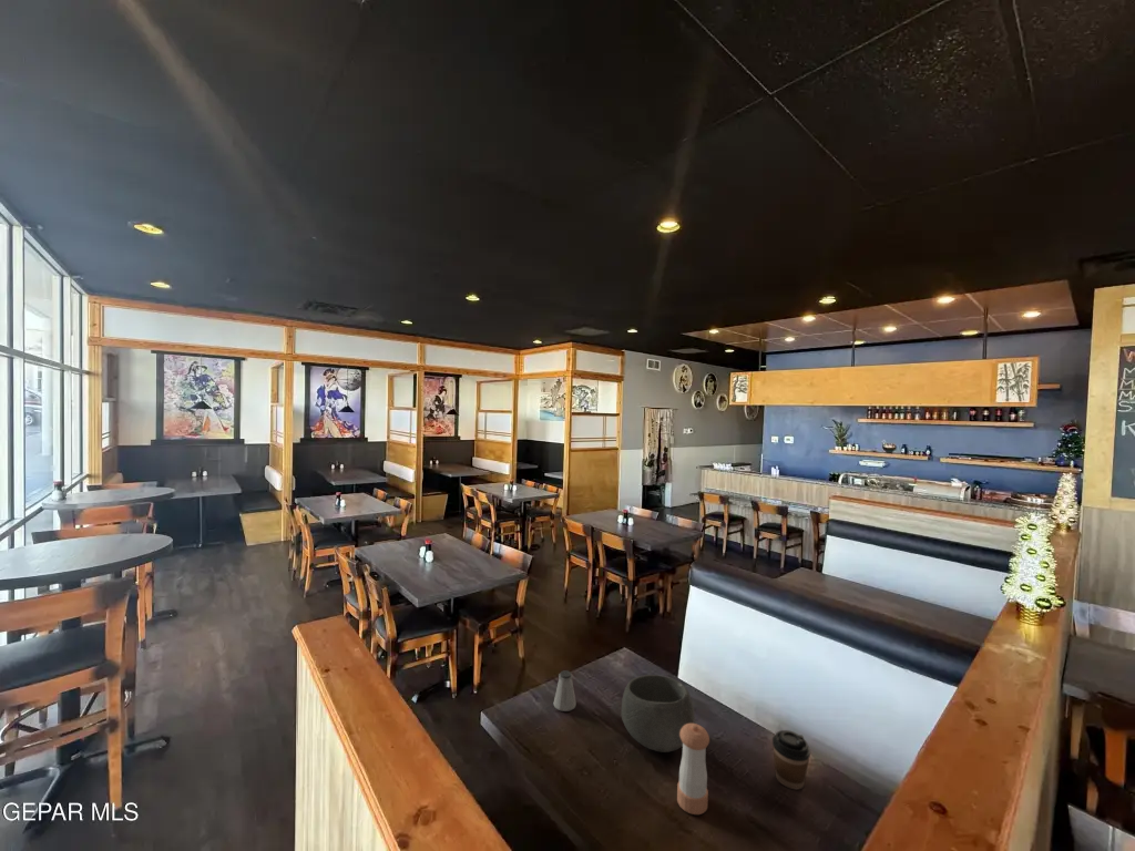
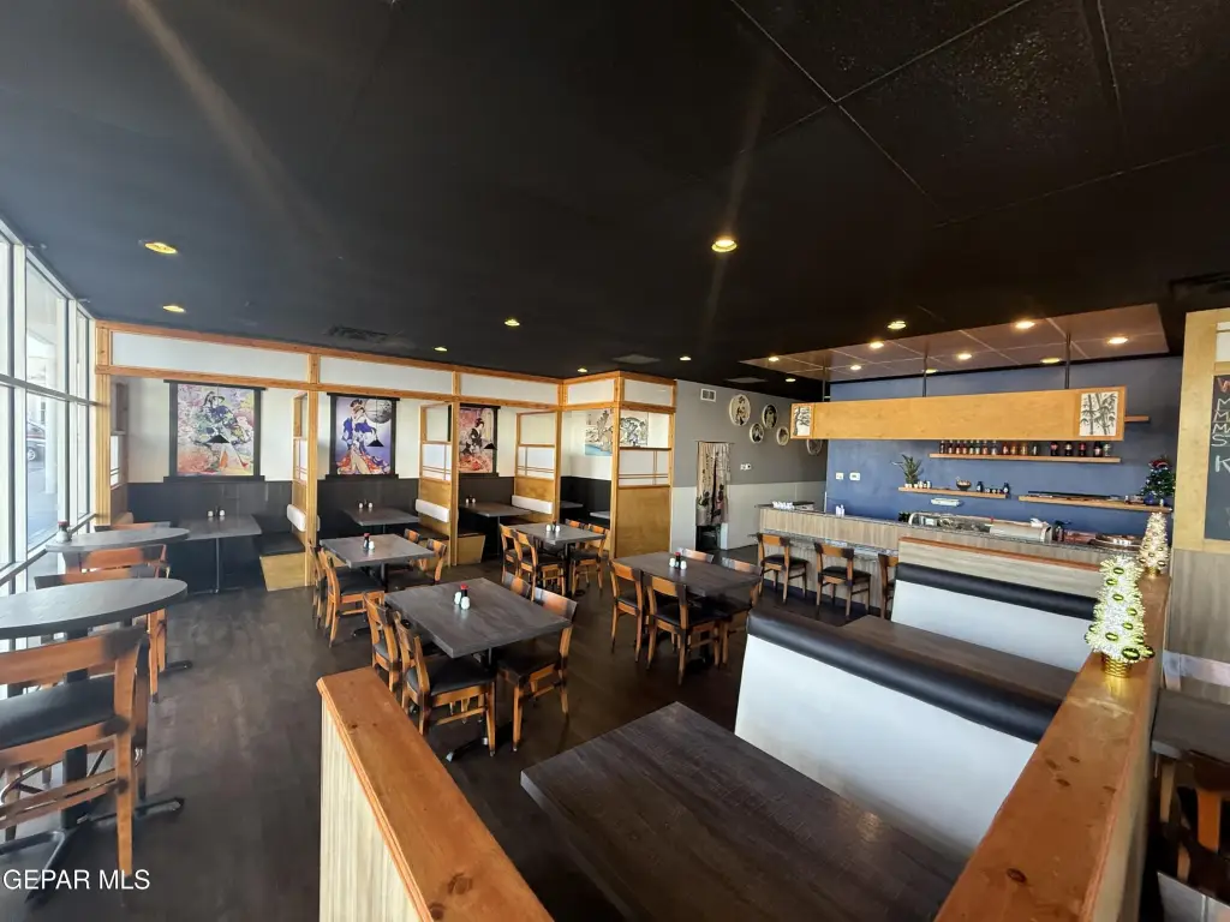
- coffee cup (790, 757)
- pepper shaker (693, 763)
- bowl (657, 712)
- saltshaker (564, 688)
